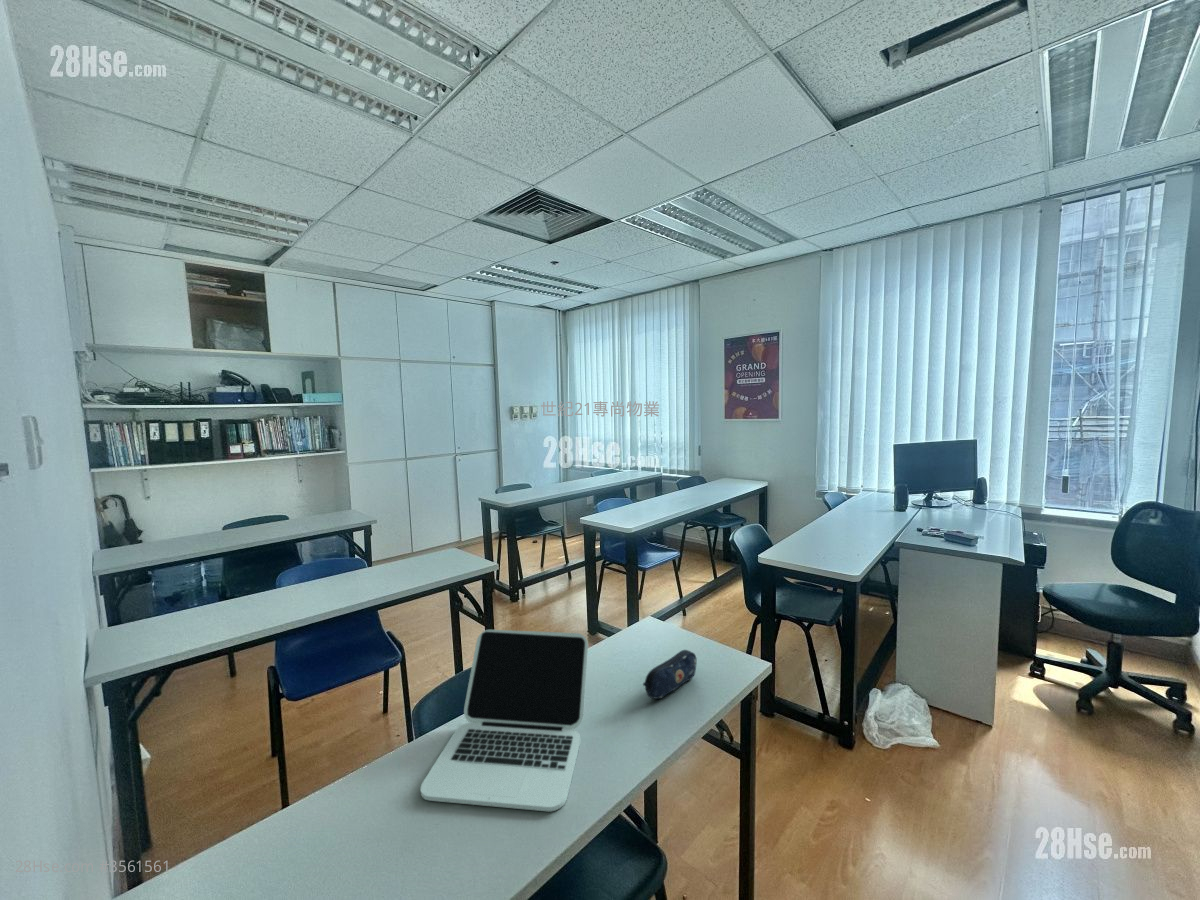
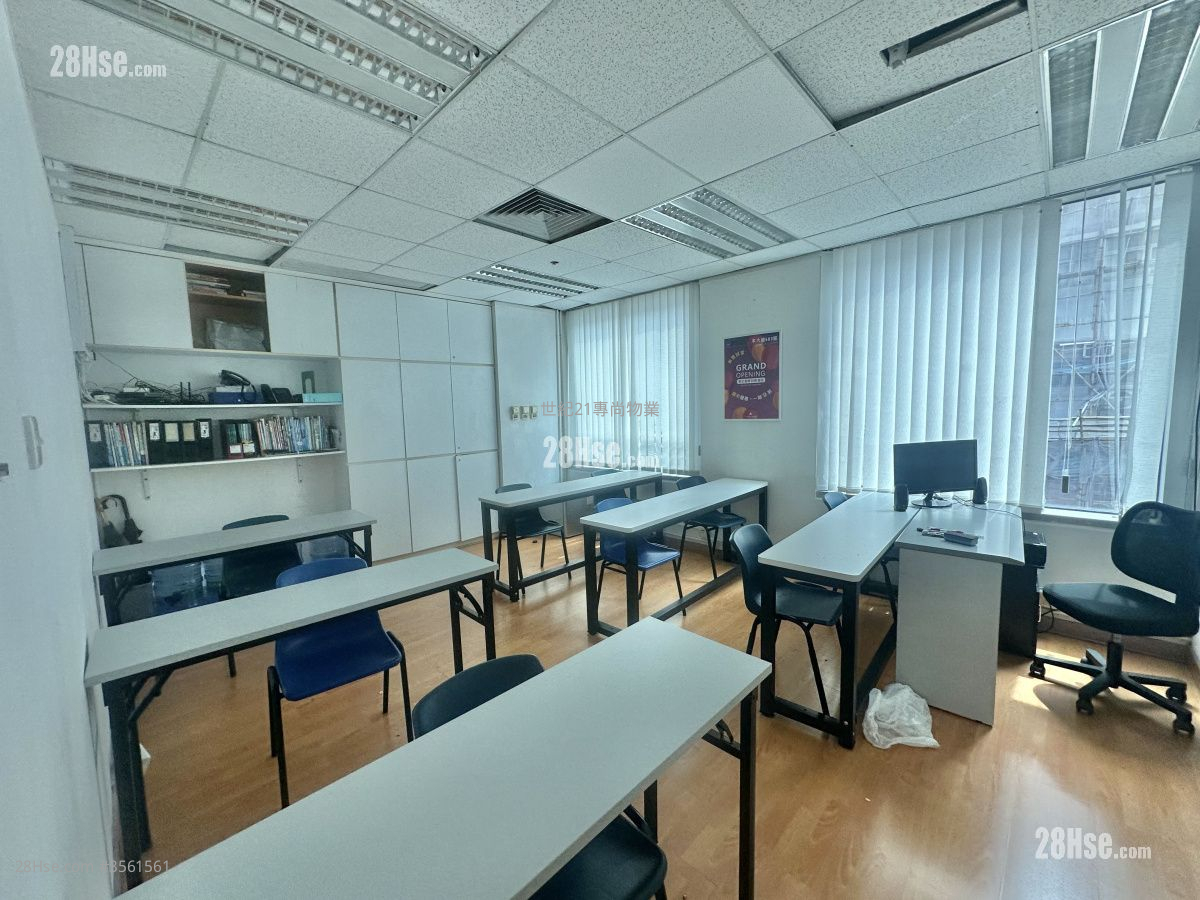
- laptop (513, 704)
- pencil case (672, 673)
